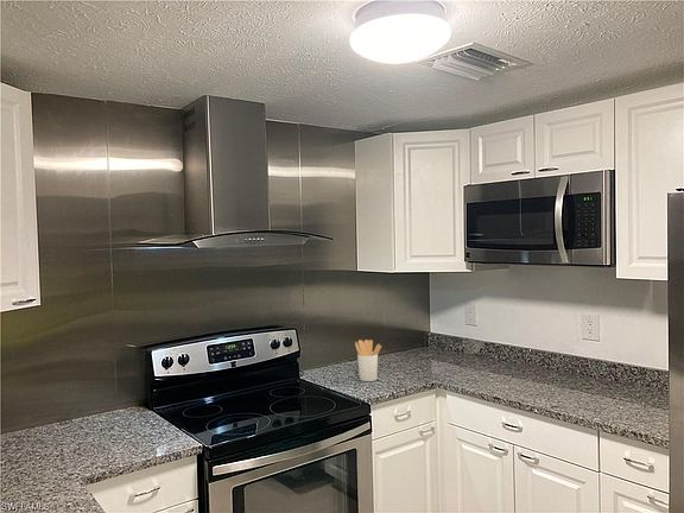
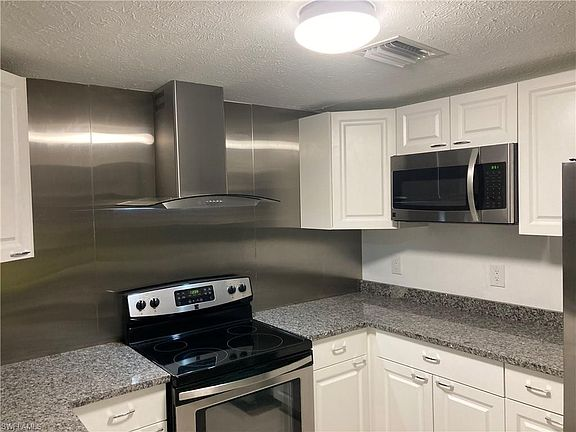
- utensil holder (367, 359)
